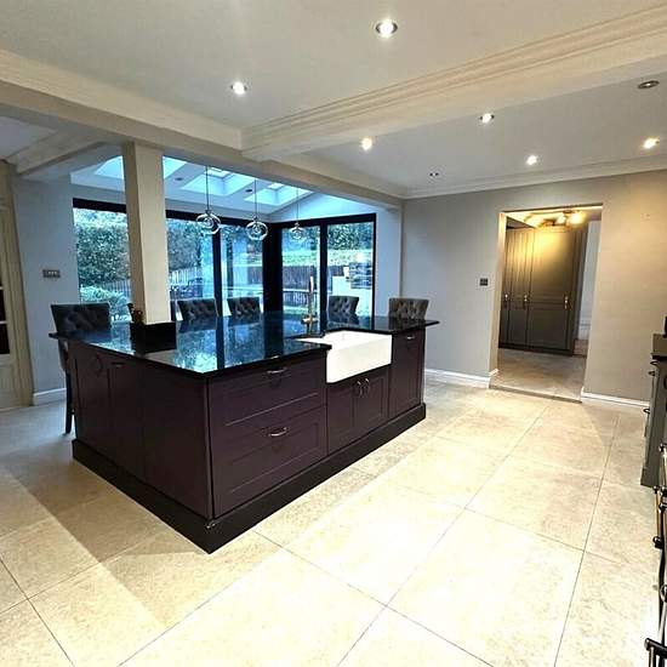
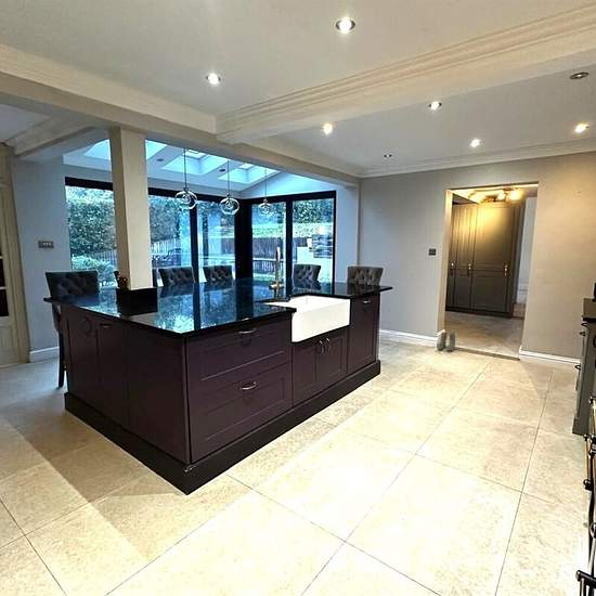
+ boots (445, 341)
